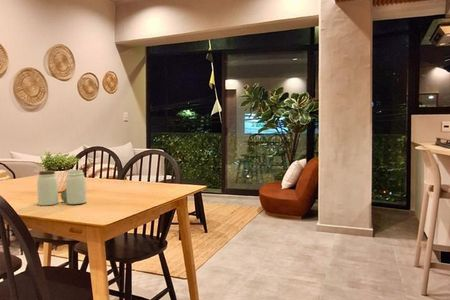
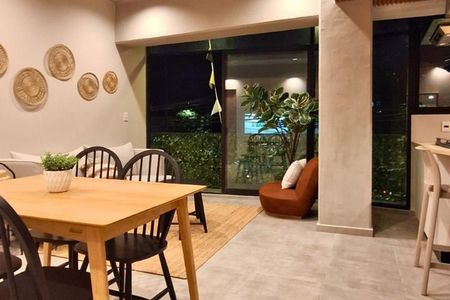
- jar (66, 186)
